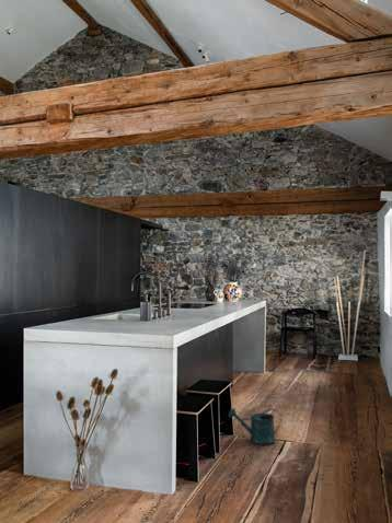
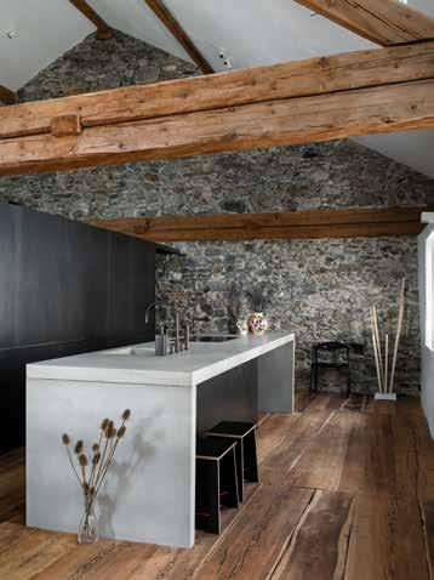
- watering can (254, 425)
